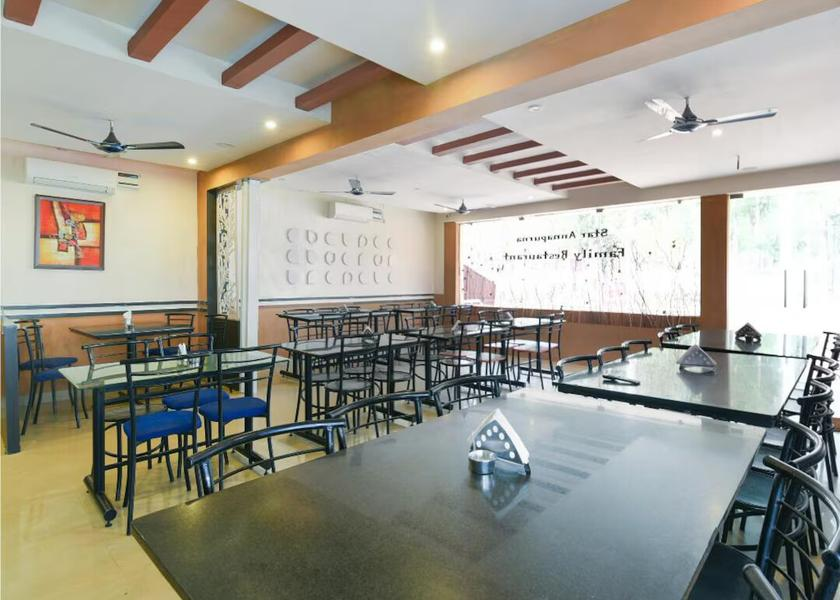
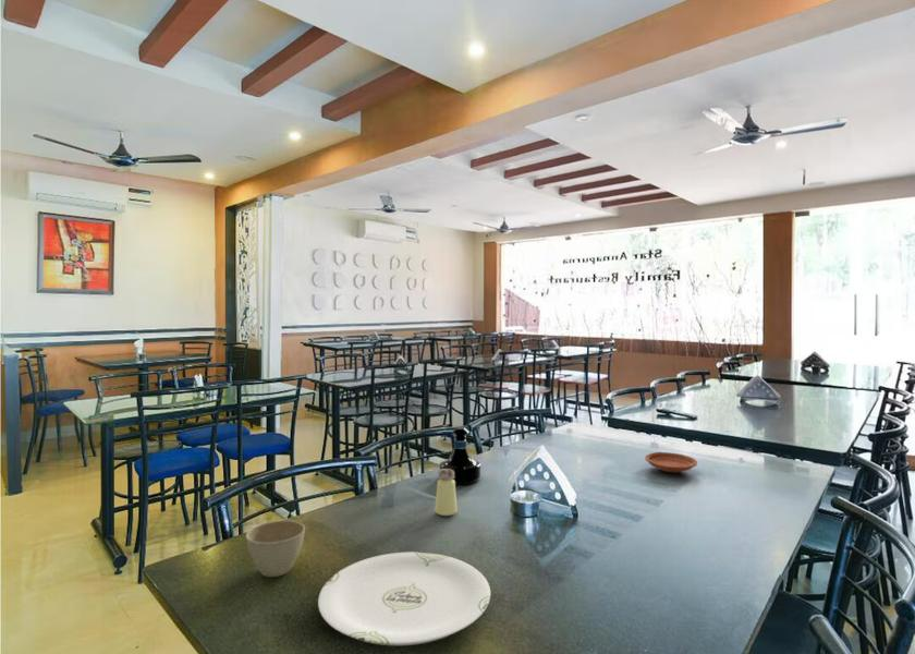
+ saltshaker (446, 491)
+ flower pot (276, 550)
+ plate (405, 596)
+ plate (670, 463)
+ tequila bottle (460, 453)
